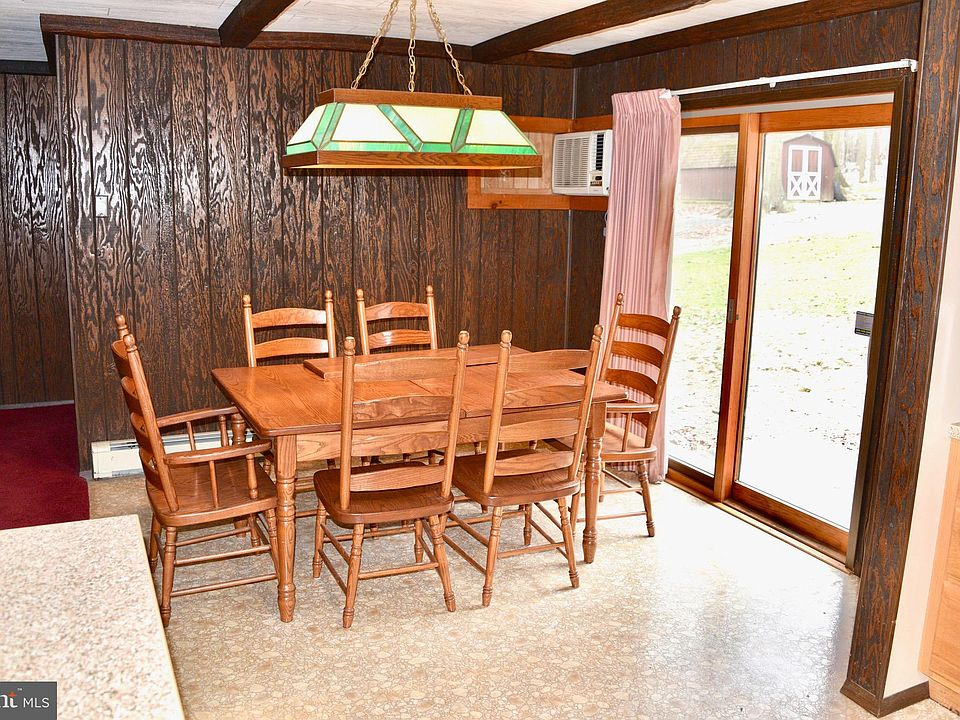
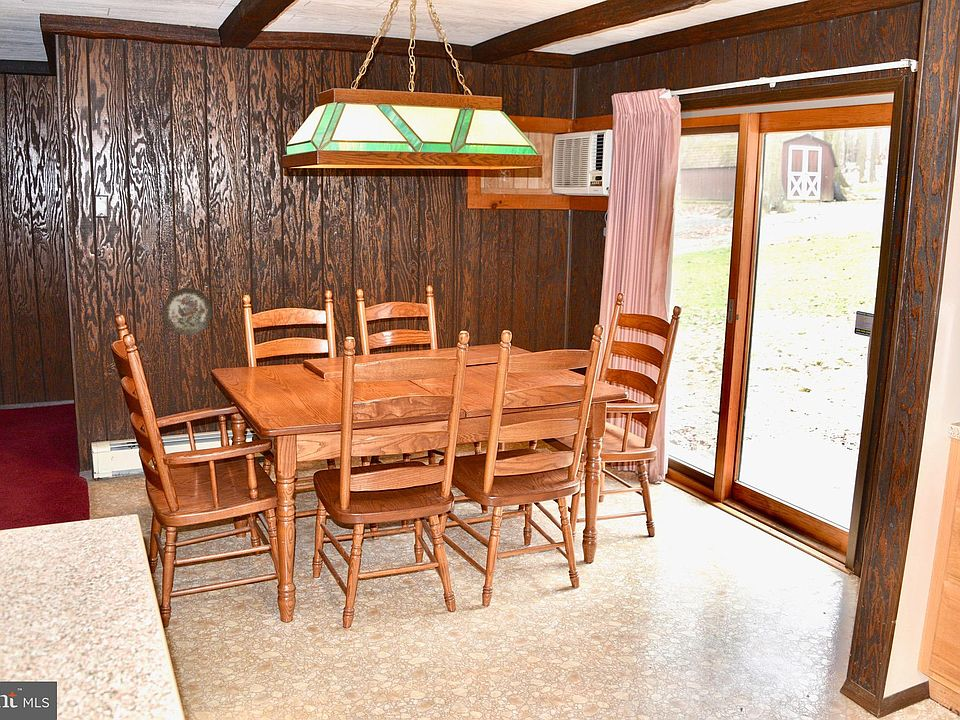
+ decorative plate (187, 311)
